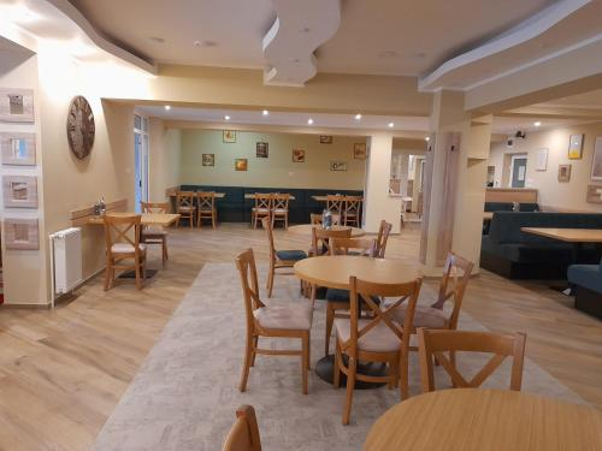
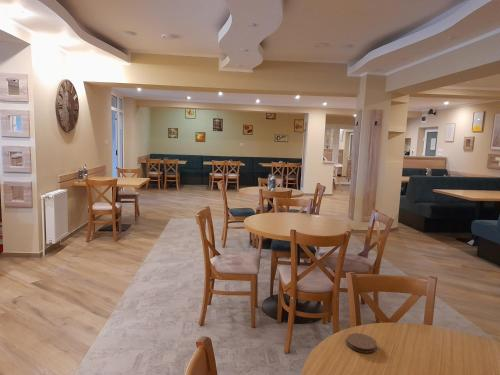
+ coaster (361, 342)
